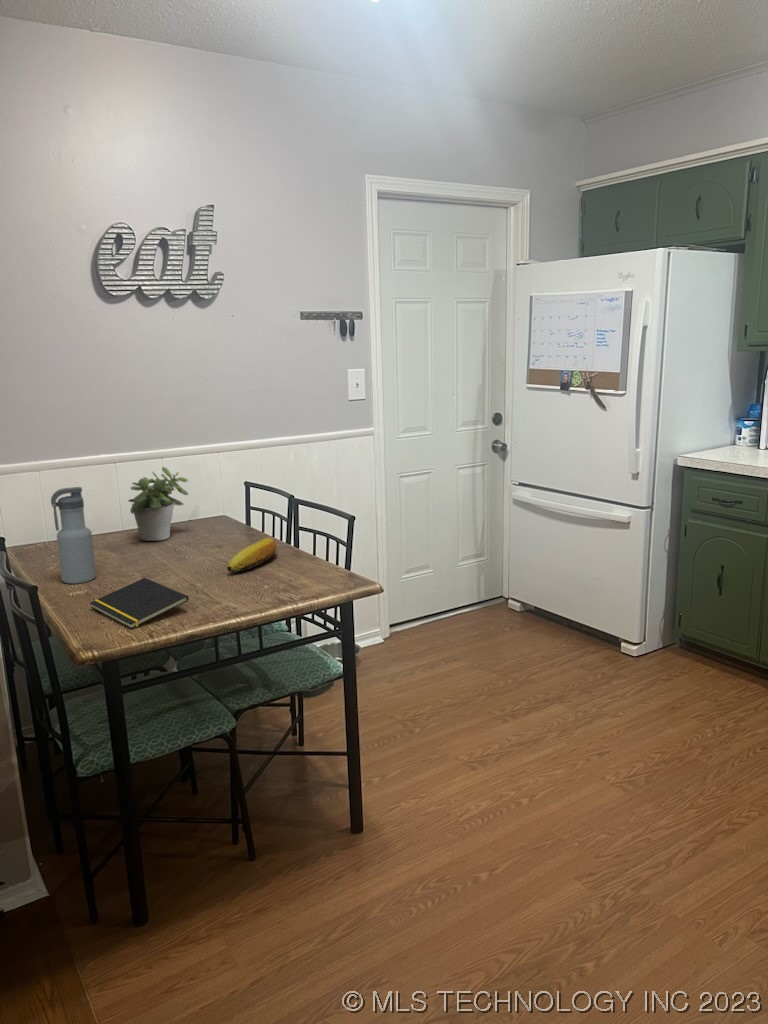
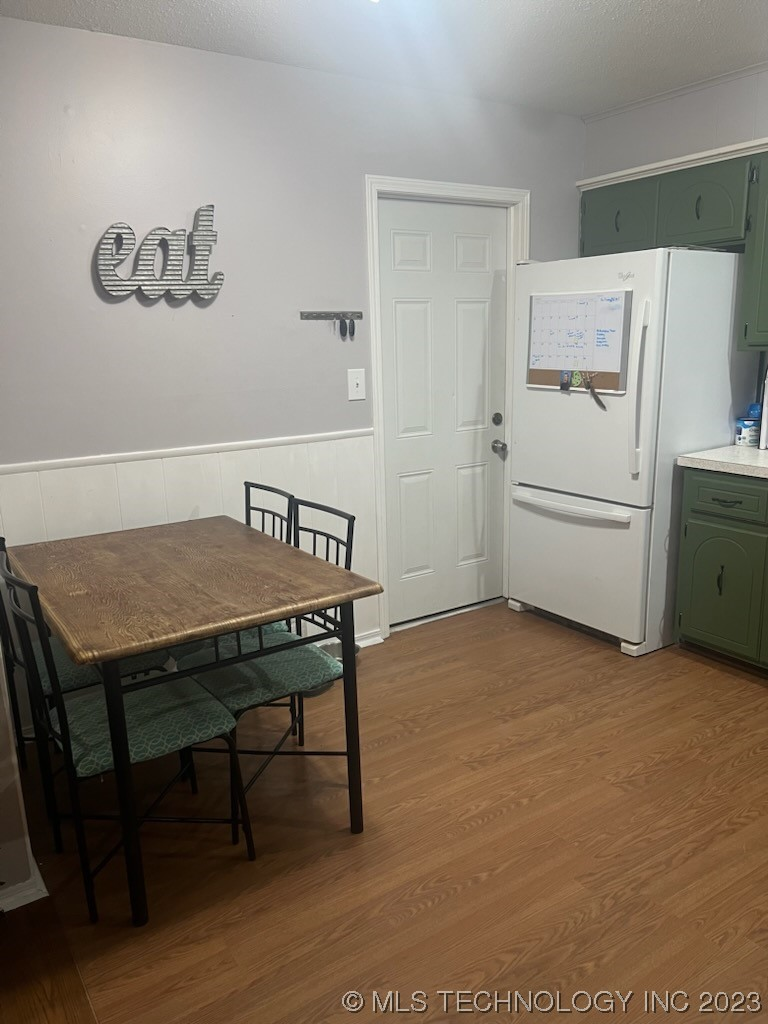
- fruit (248, 551)
- water bottle (73, 534)
- notepad (138, 601)
- potted plant (160, 504)
